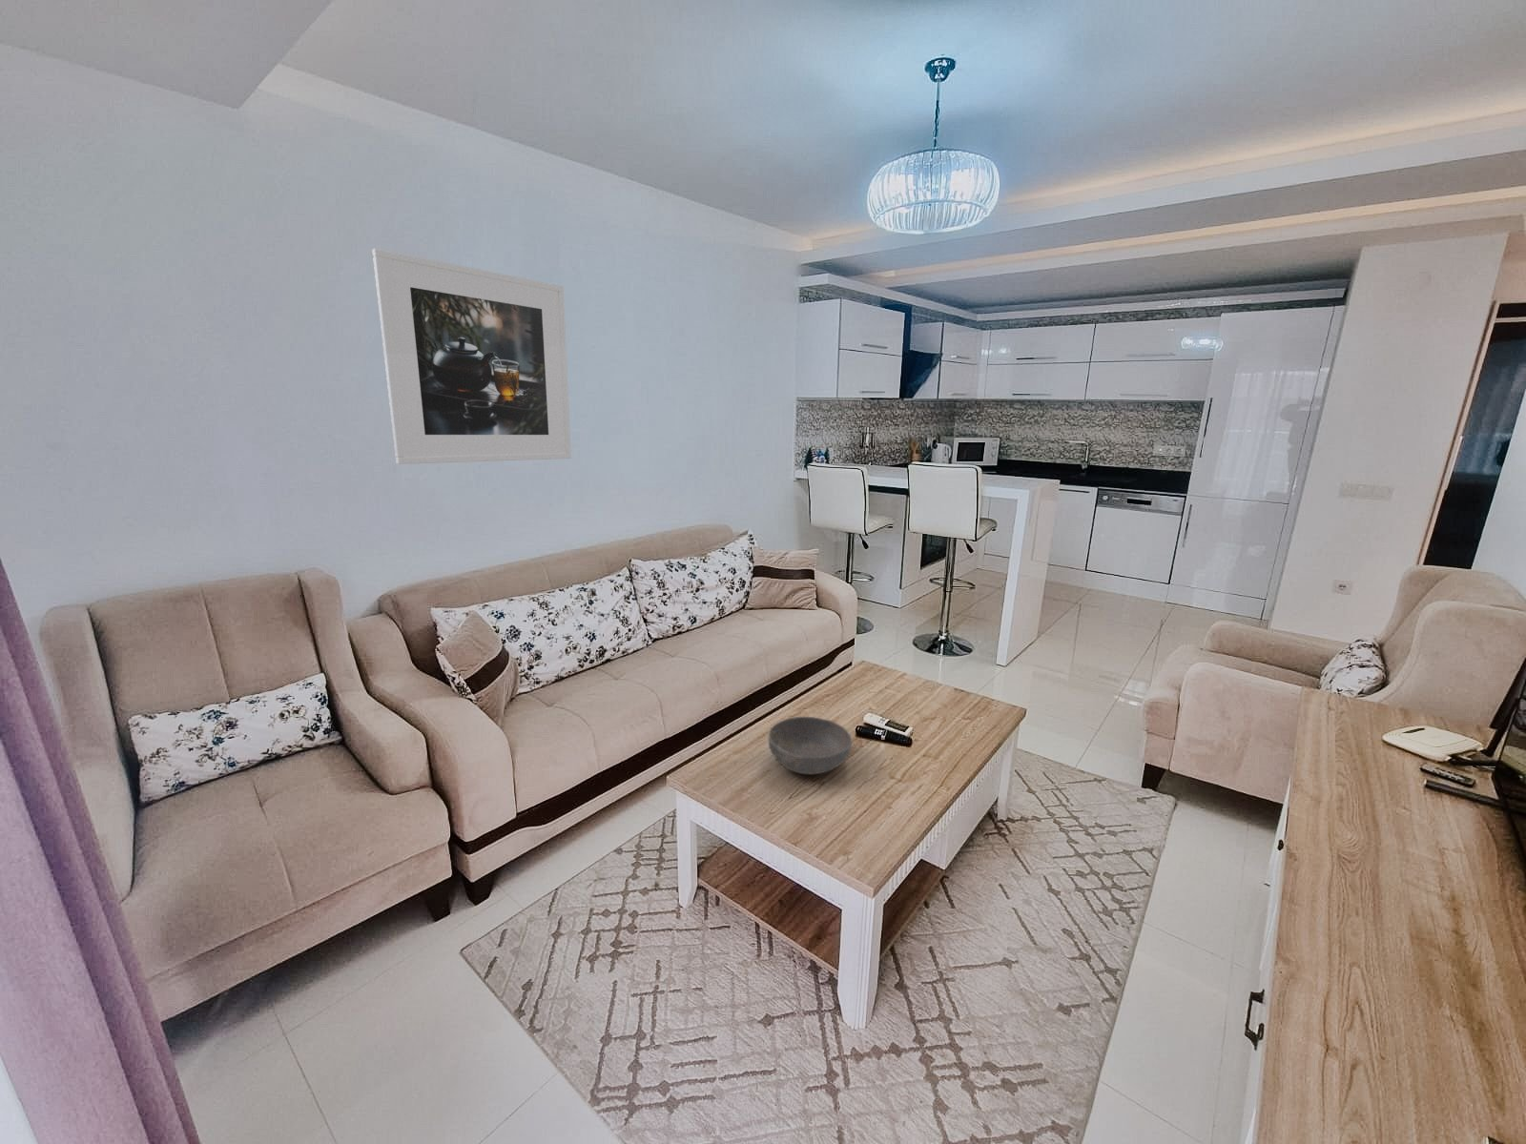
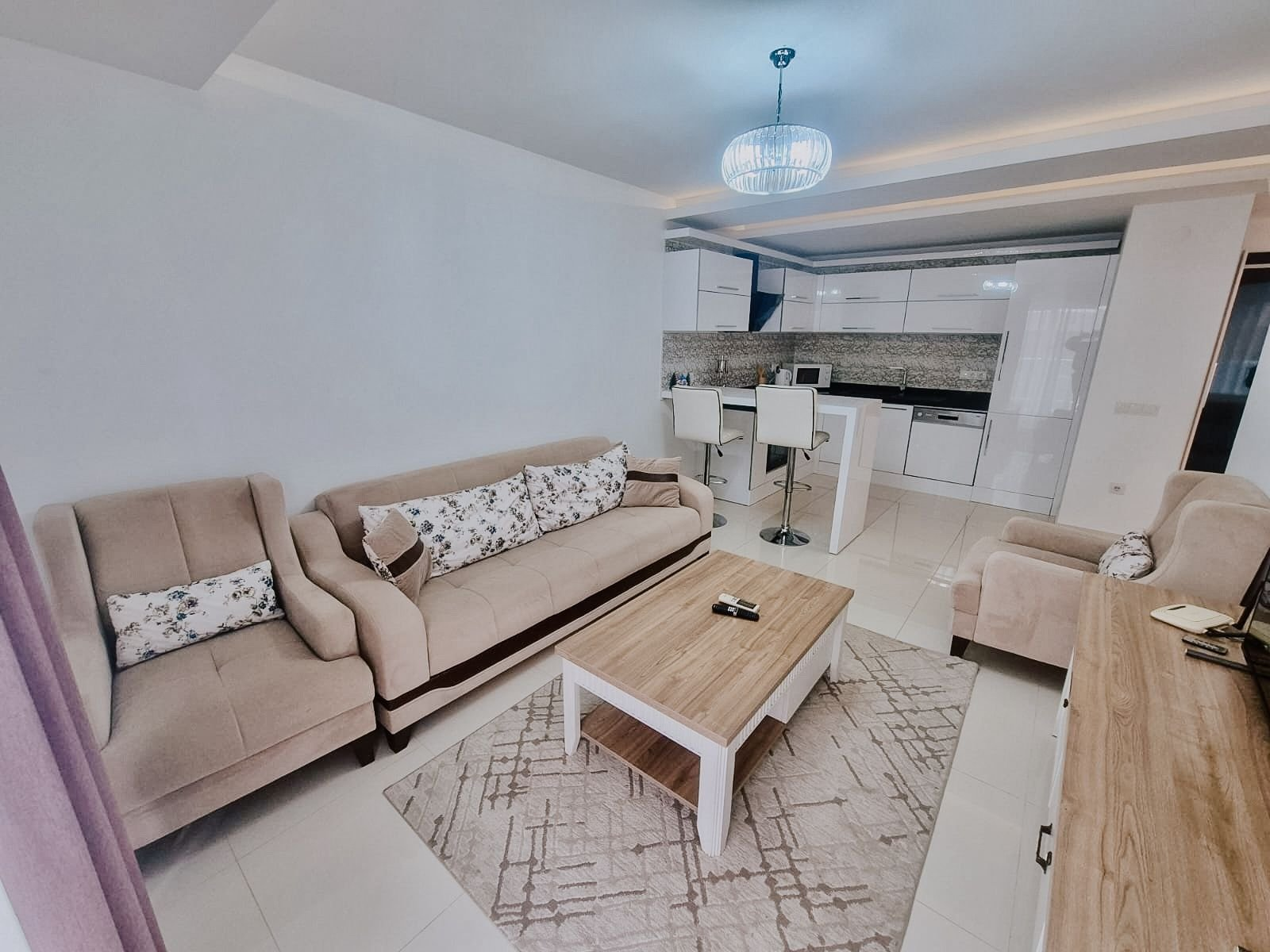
- bowl (810, 749)
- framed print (485, 368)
